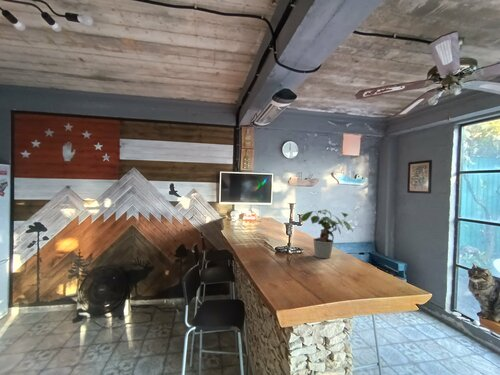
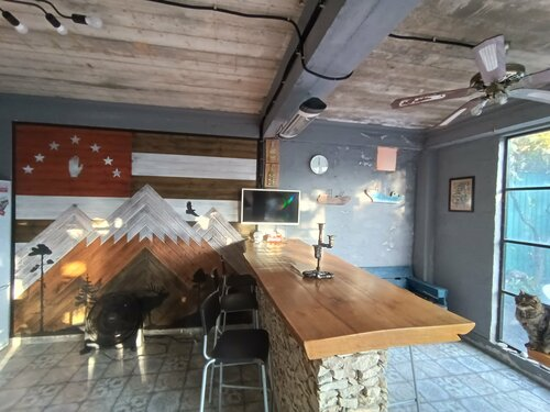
- potted plant (329, 232)
